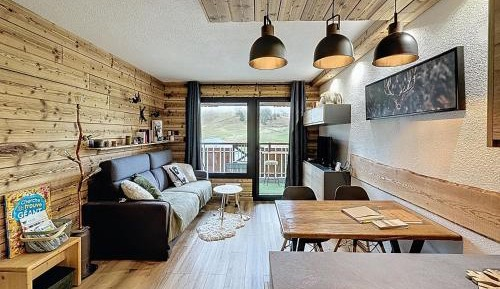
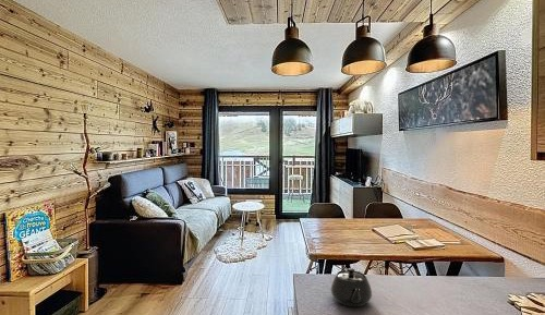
+ teapot (351, 286)
